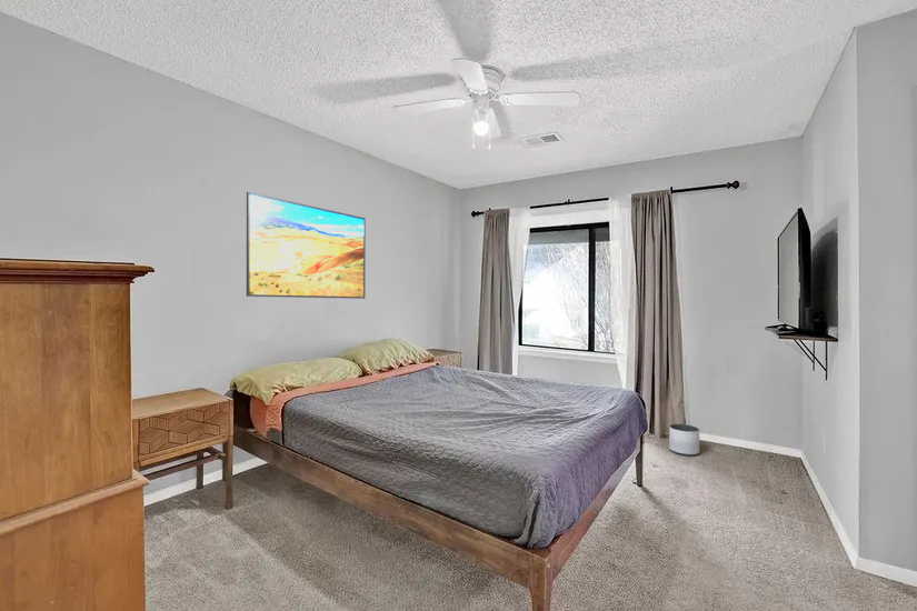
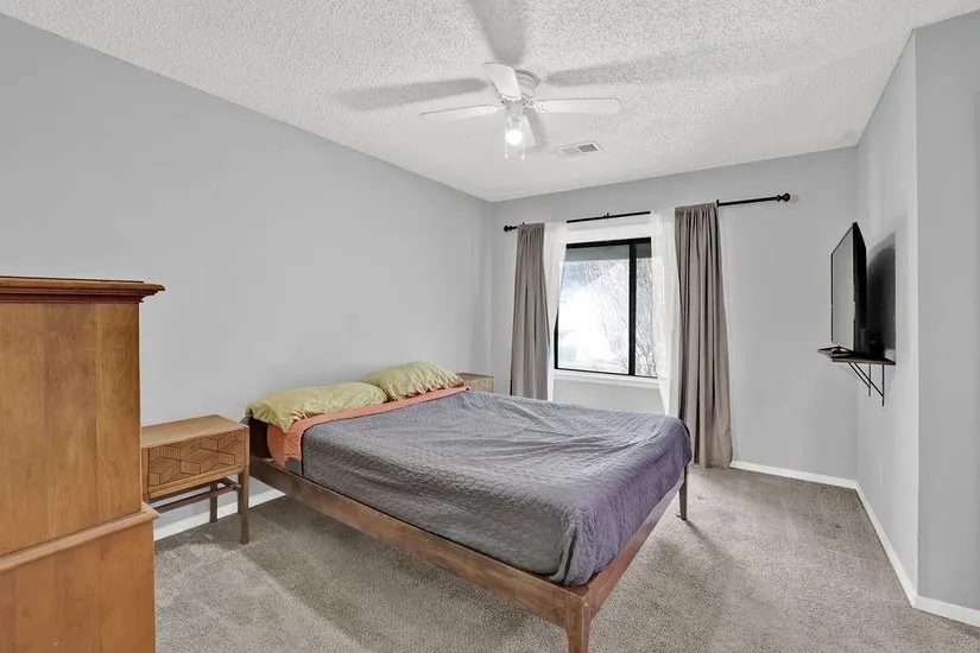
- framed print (313, 252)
- planter (684, 439)
